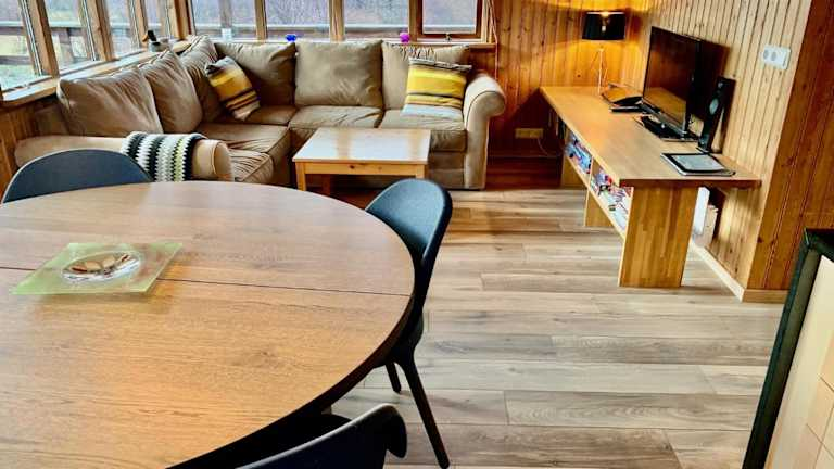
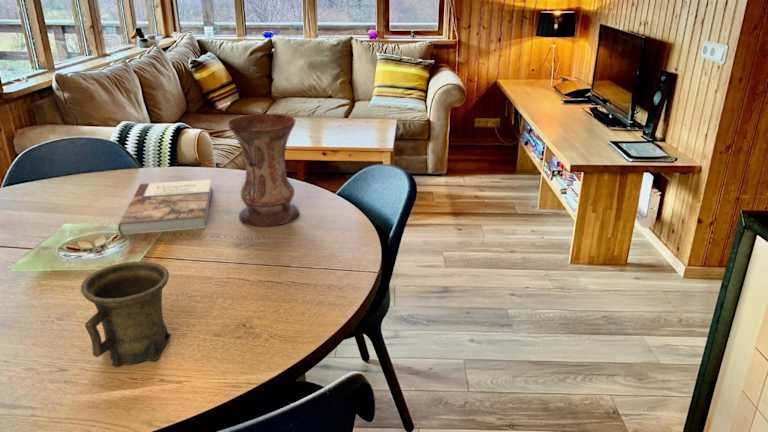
+ vase (265, 169)
+ mug (132, 315)
+ book (169, 204)
